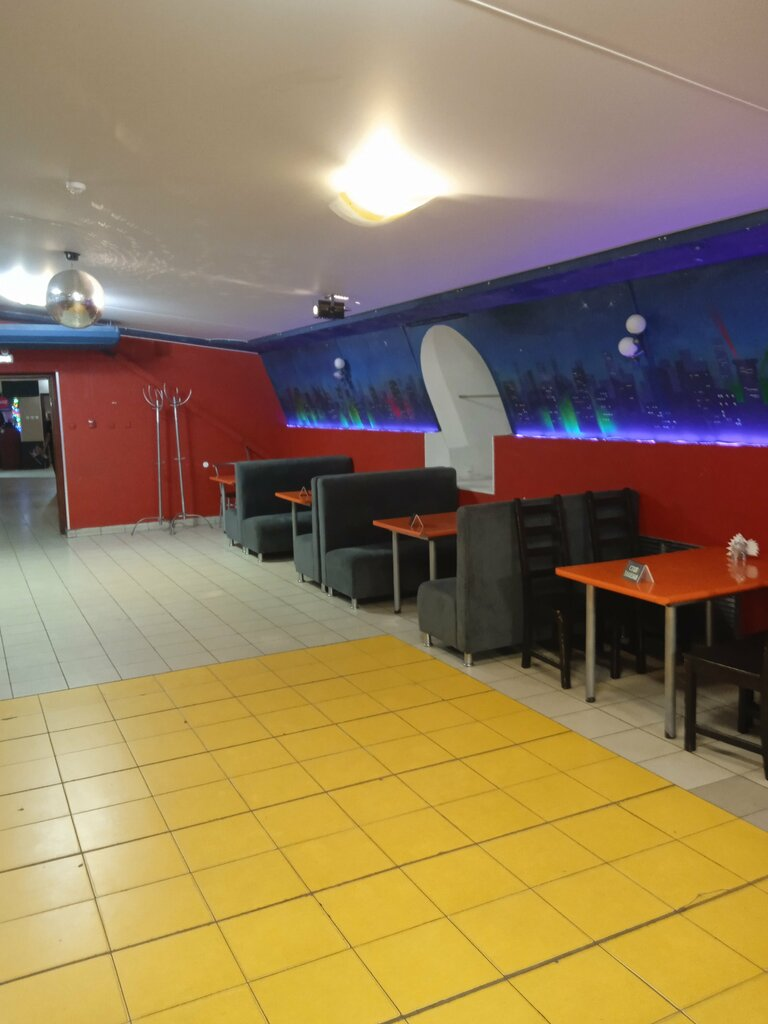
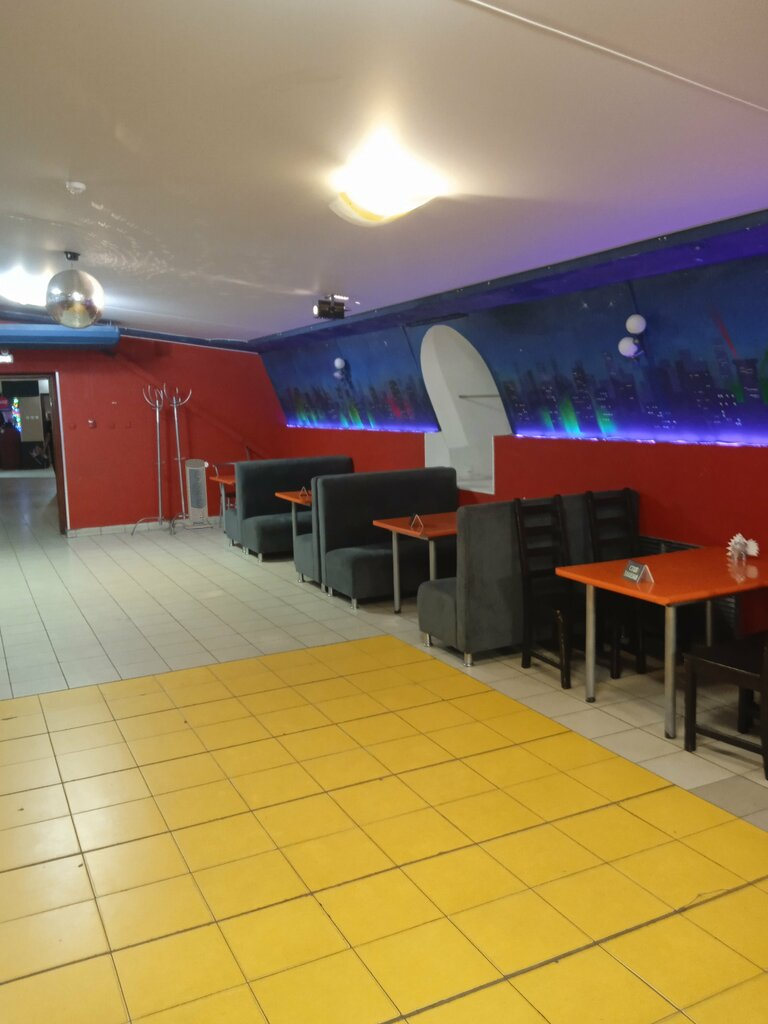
+ air purifier (196, 493)
